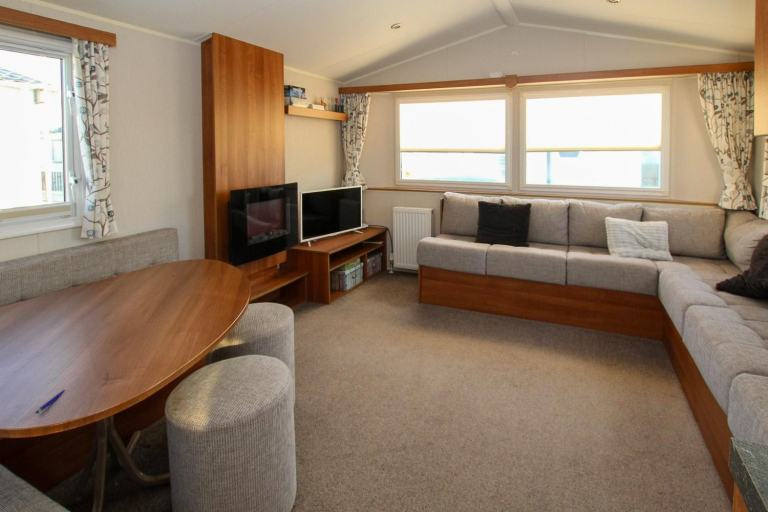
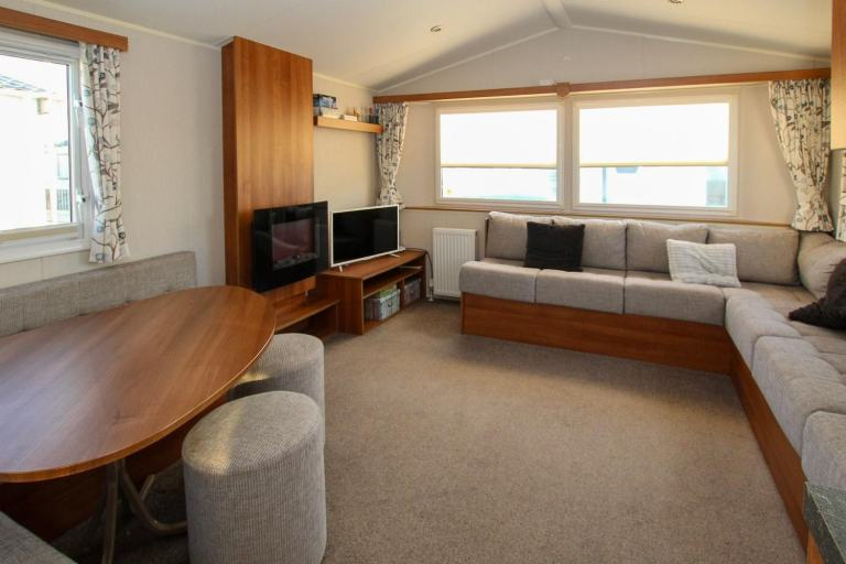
- pen (51, 401)
